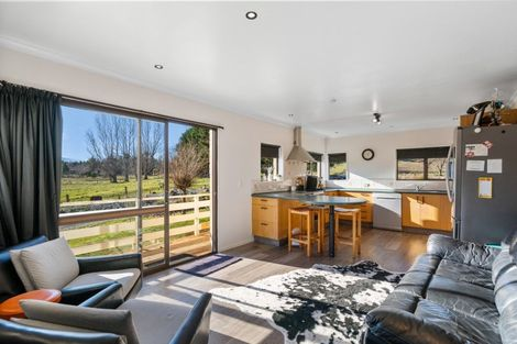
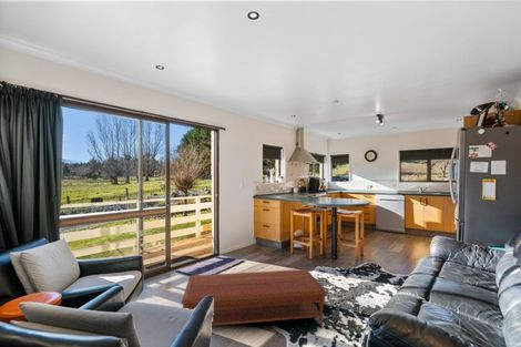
+ coffee table (253, 299)
